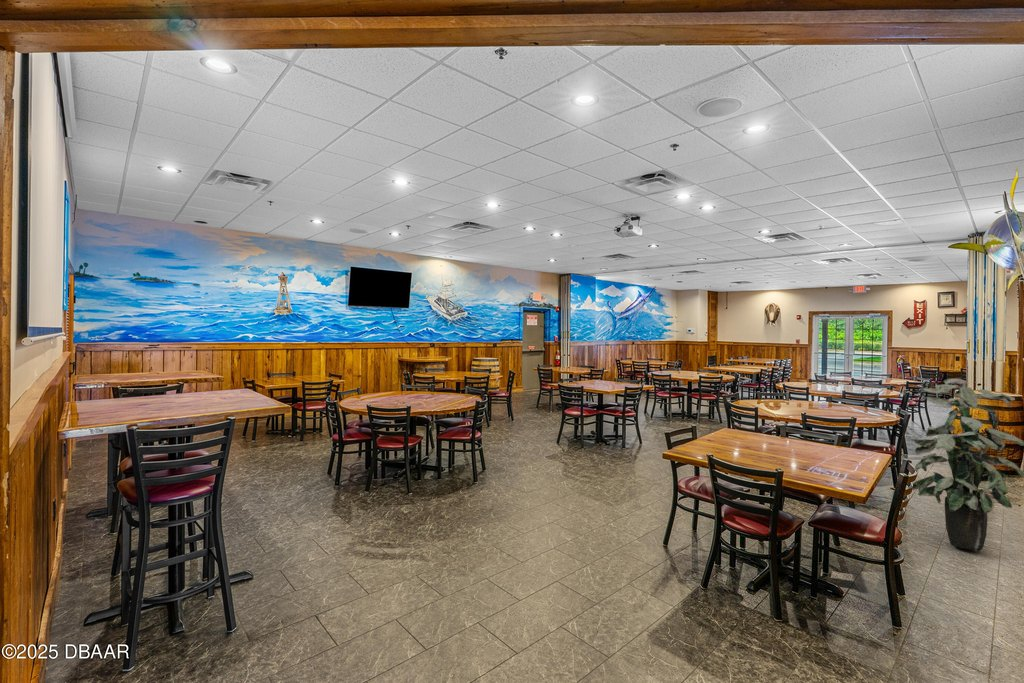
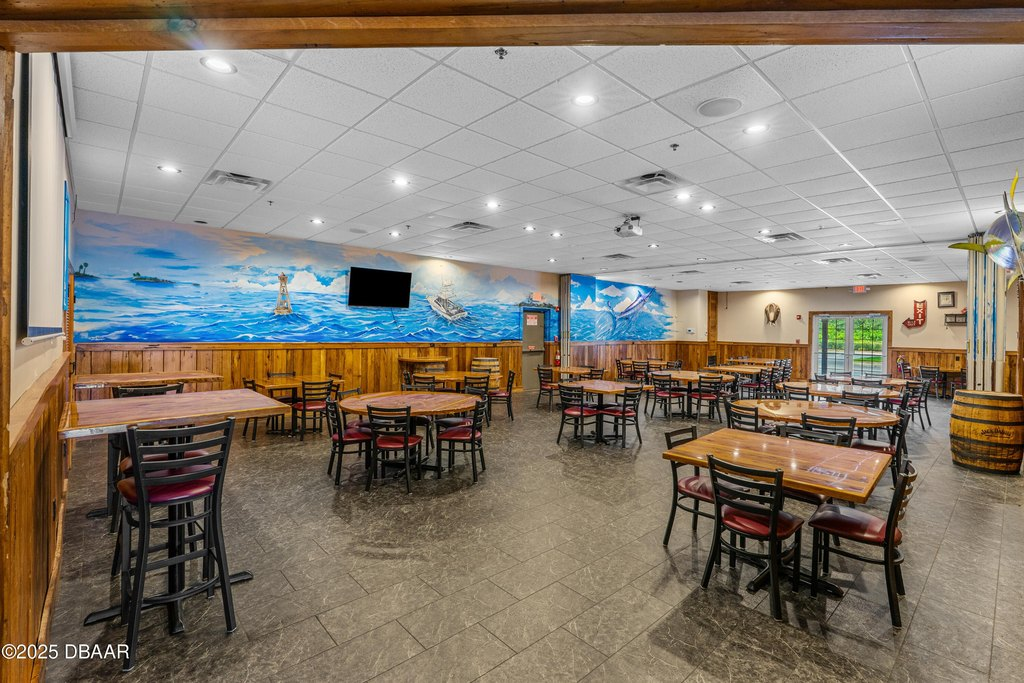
- indoor plant (960, 461)
